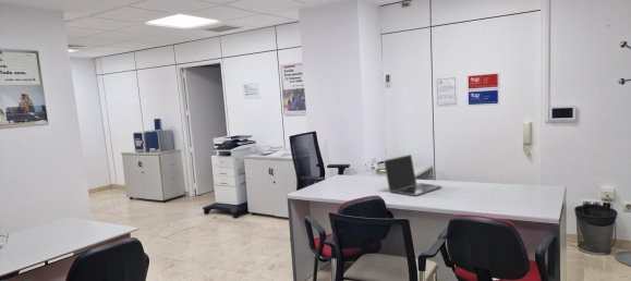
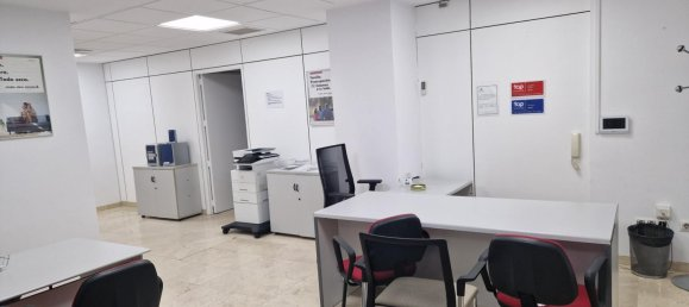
- laptop (412, 173)
